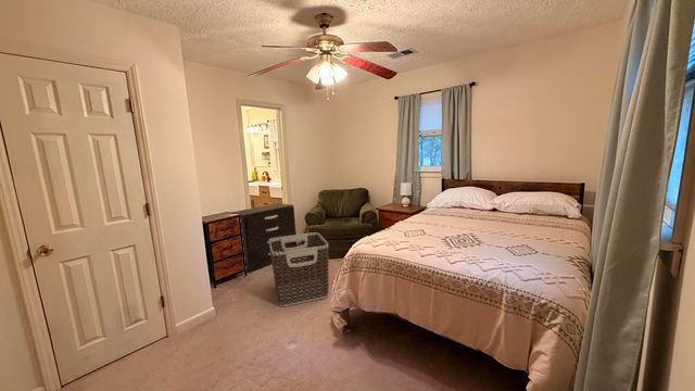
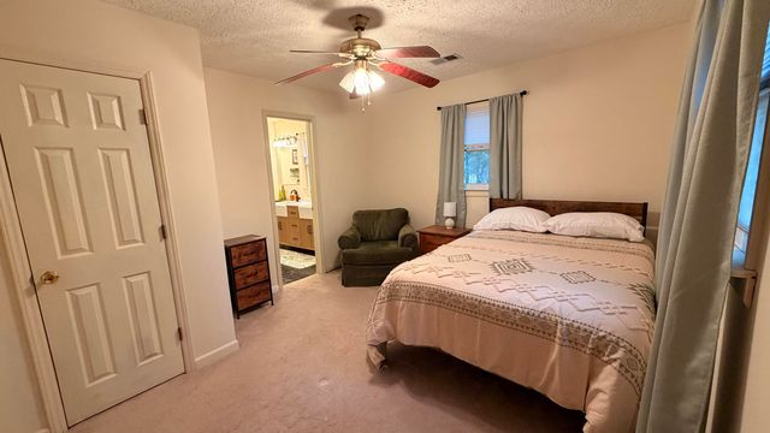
- clothes hamper (299, 266)
- dresser (266, 235)
